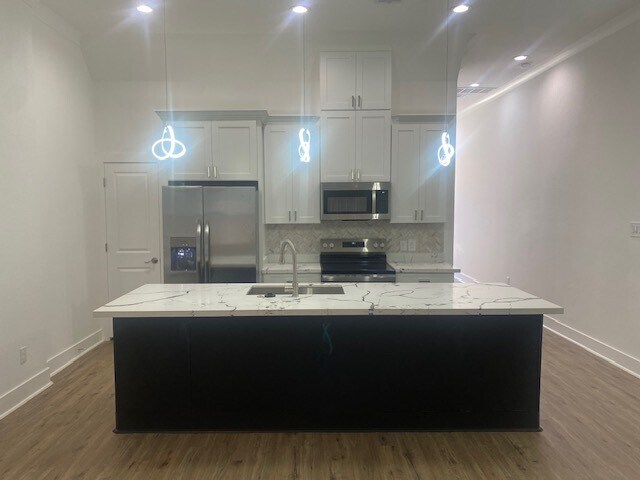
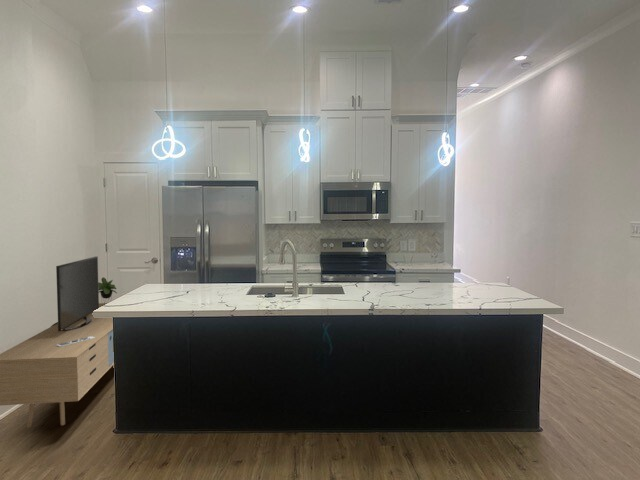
+ media console (85, 322)
